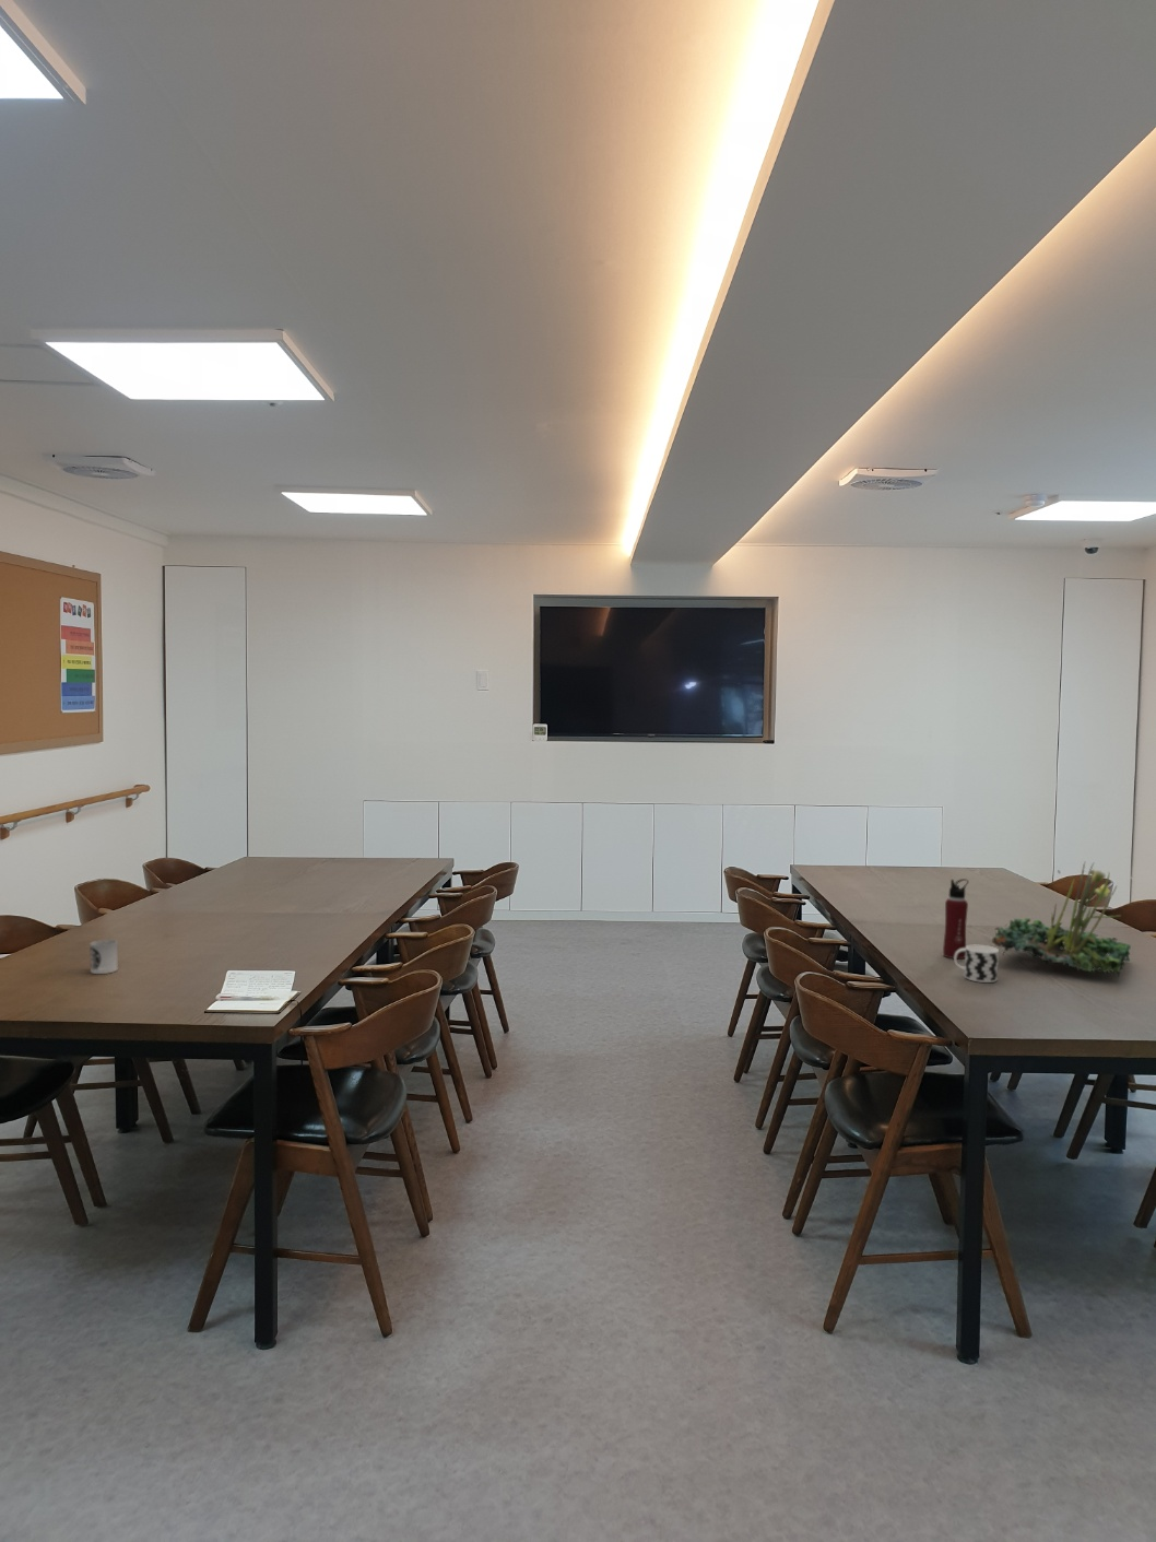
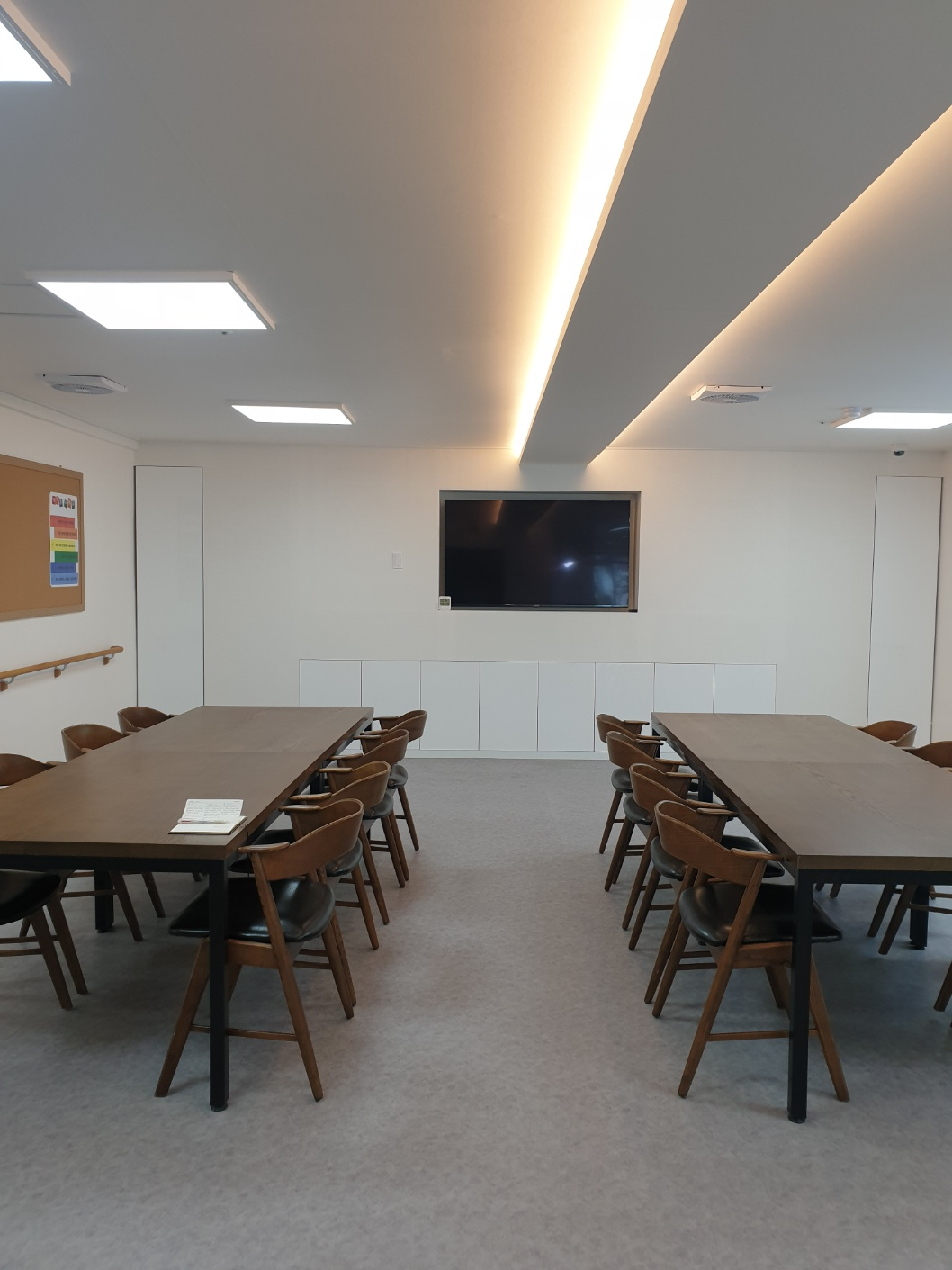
- plant (1064, 911)
- water bottle (956, 917)
- cup (101, 956)
- cup (976, 963)
